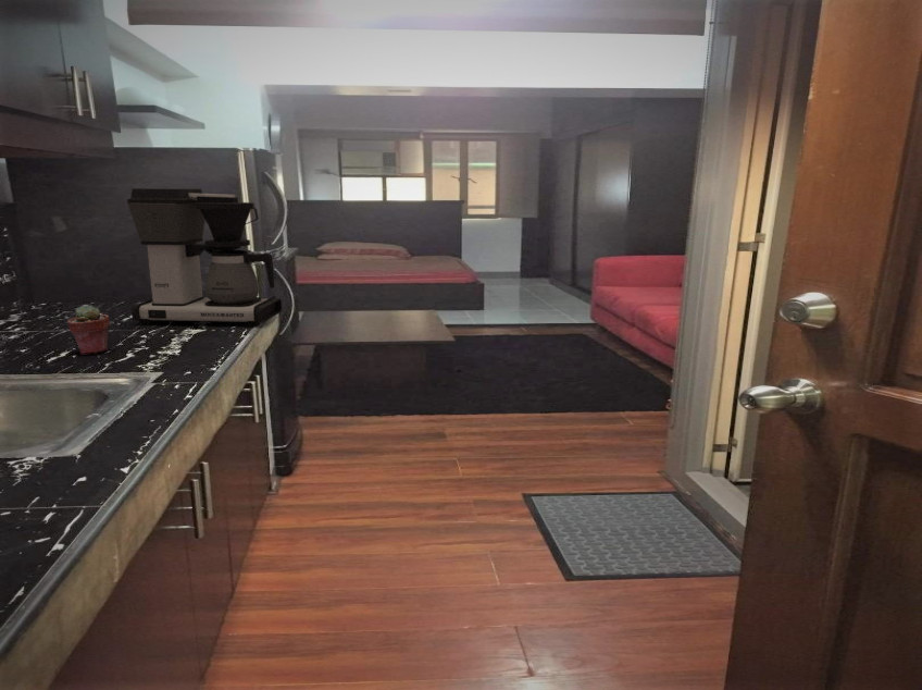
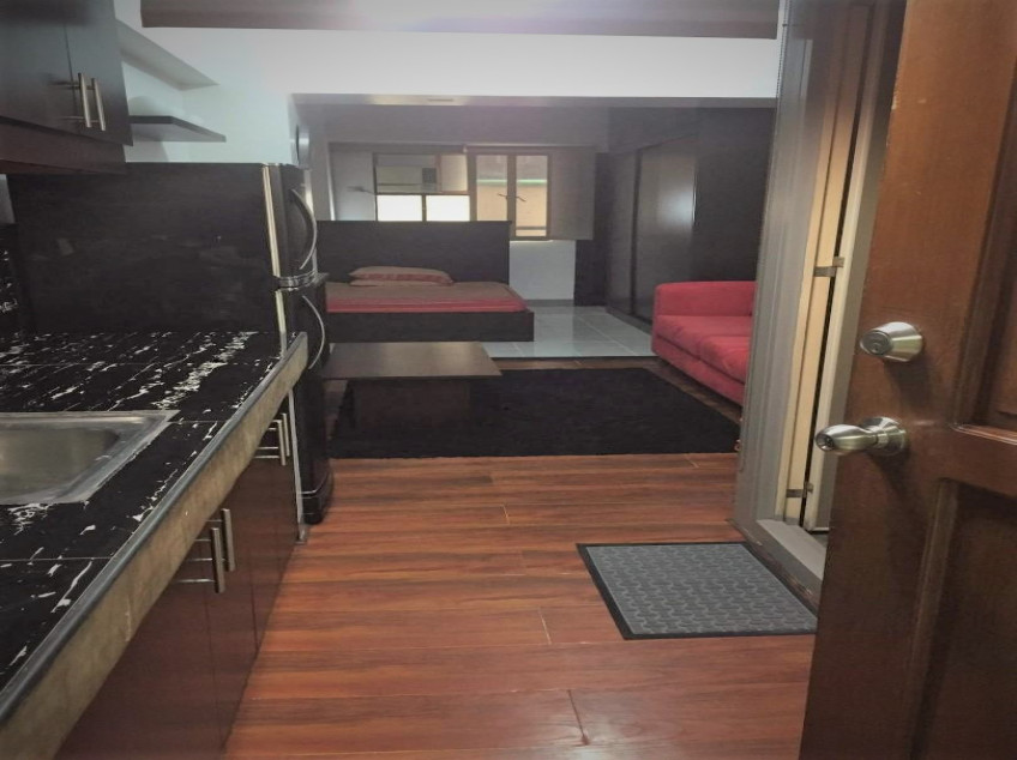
- potted succulent (89, 328)
- coffee maker (208, 252)
